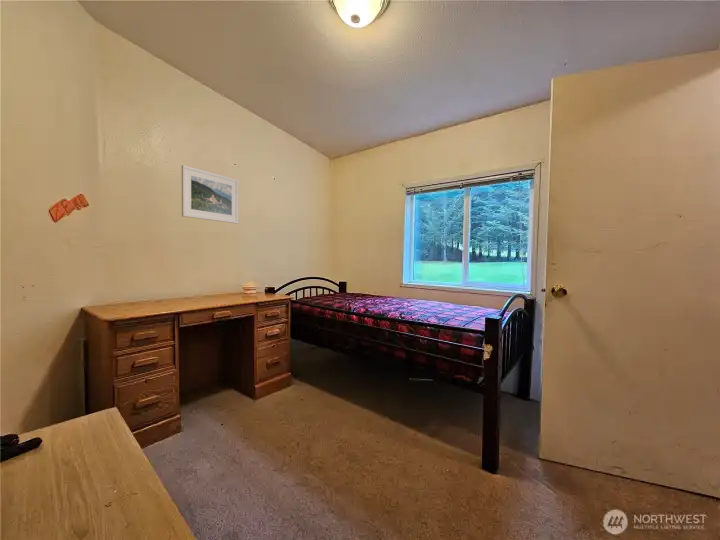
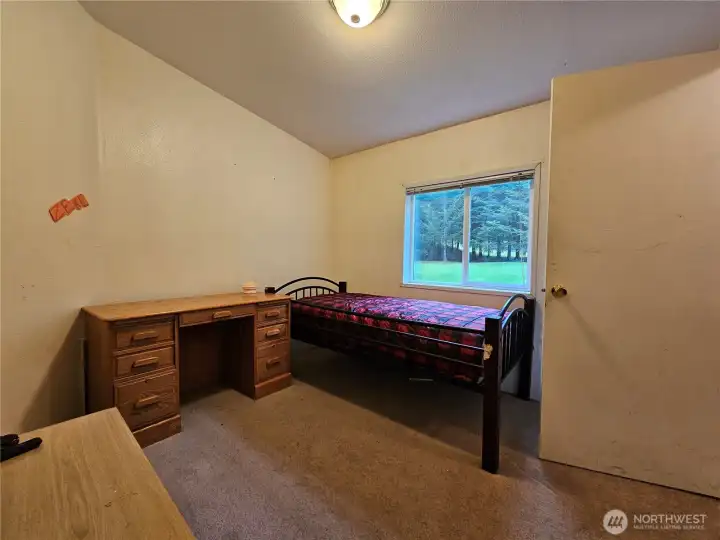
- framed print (212, 196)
